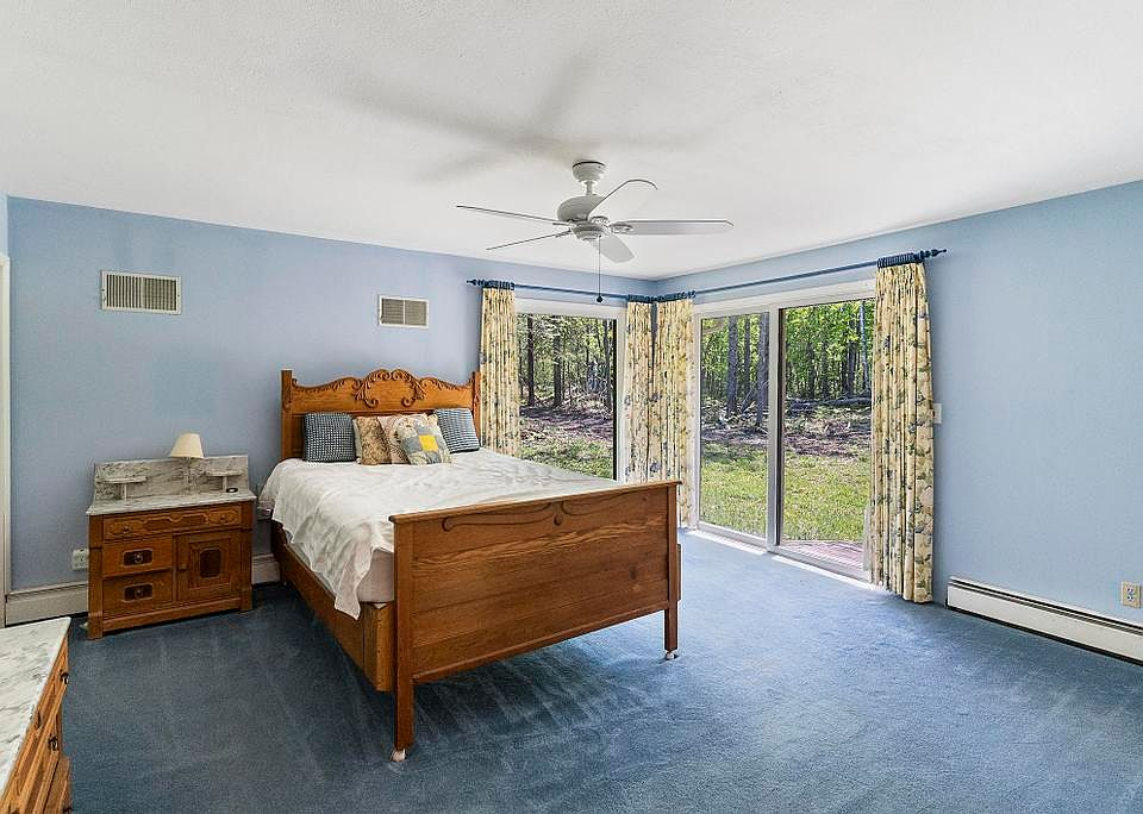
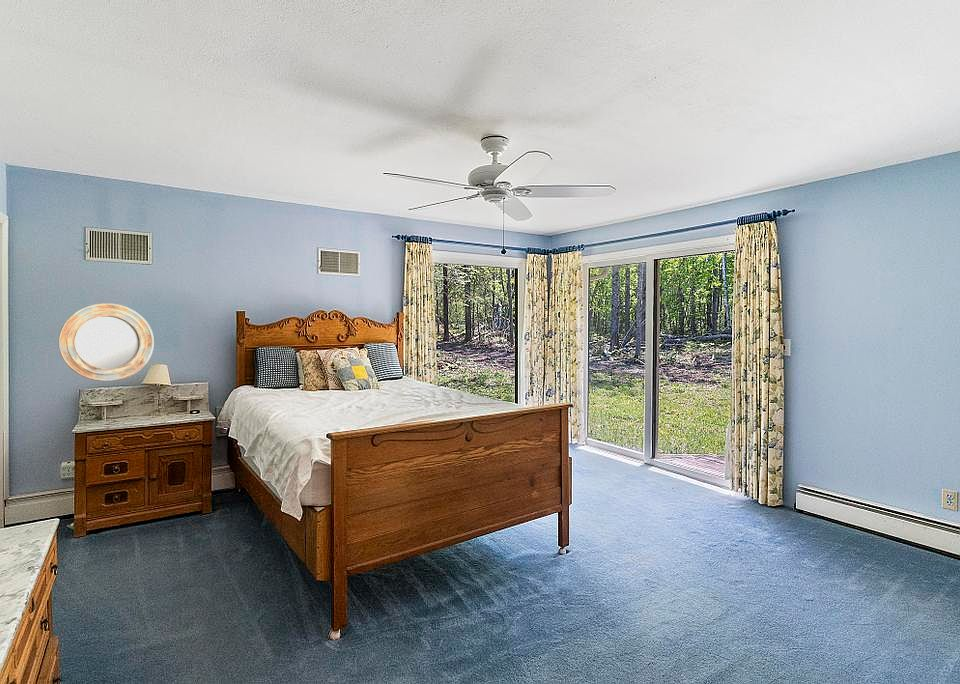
+ home mirror (108, 342)
